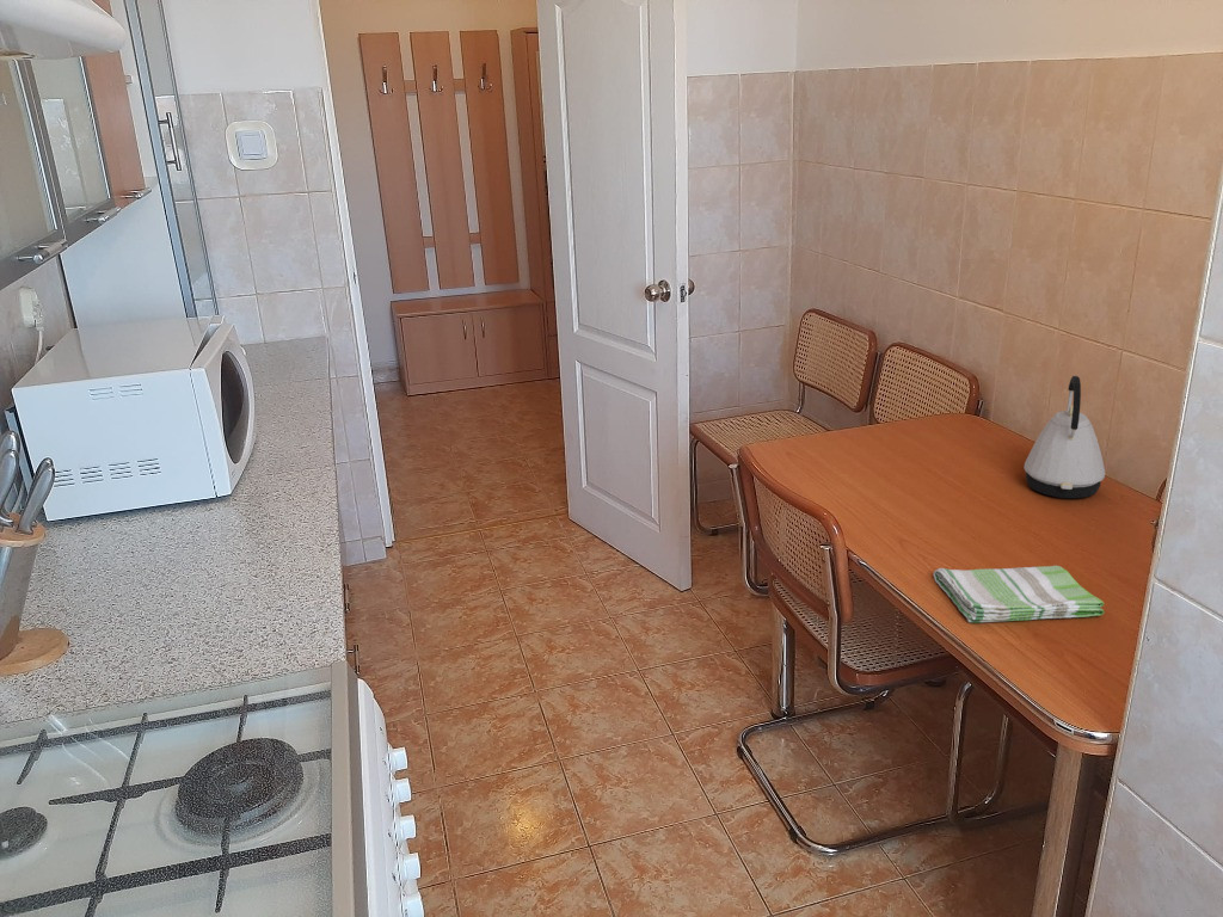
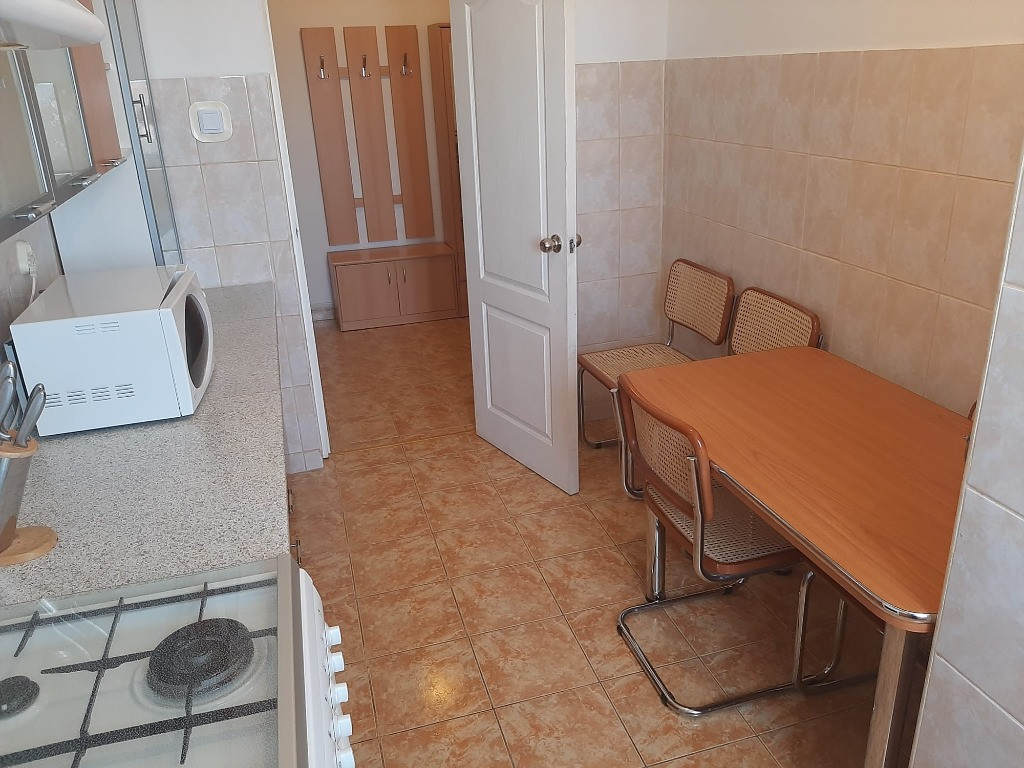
- kettle (1068, 432)
- dish towel (1015, 587)
